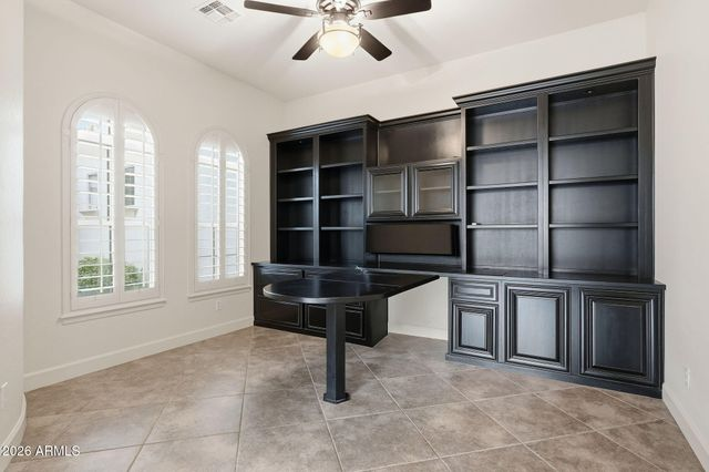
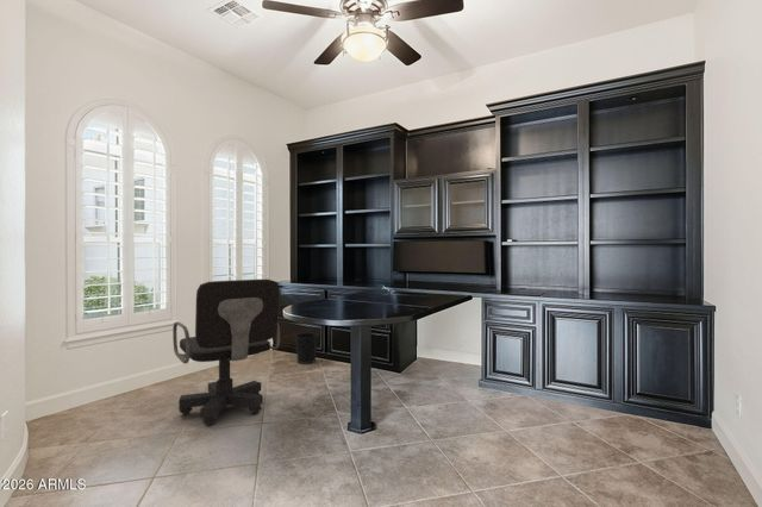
+ office chair (226, 344)
+ wastebasket (306, 348)
